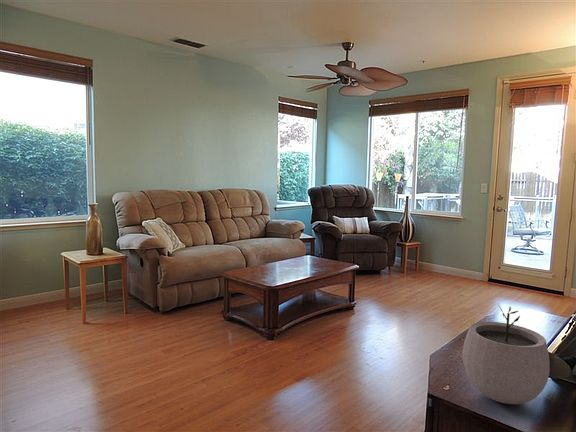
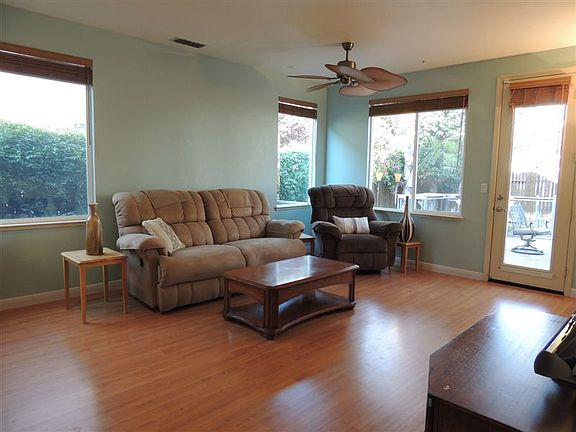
- plant pot (504, 351)
